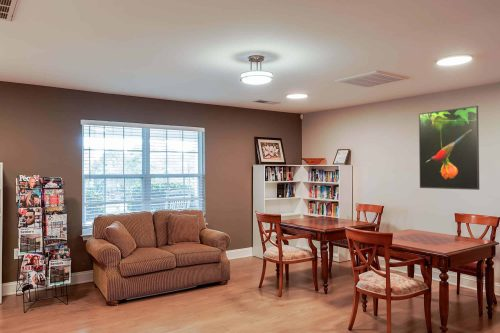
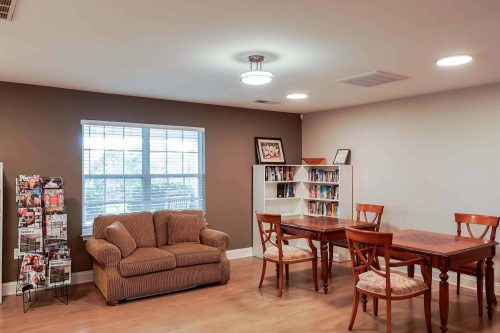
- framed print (447, 149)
